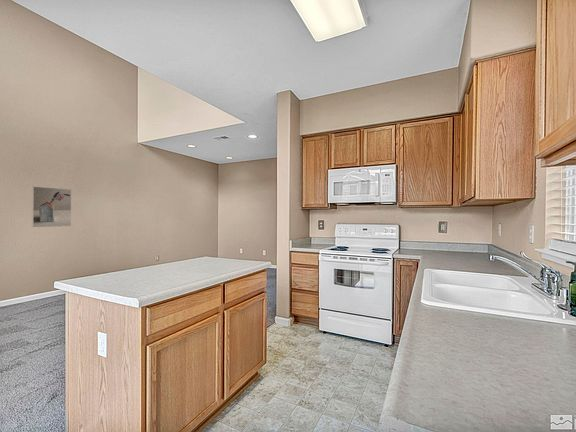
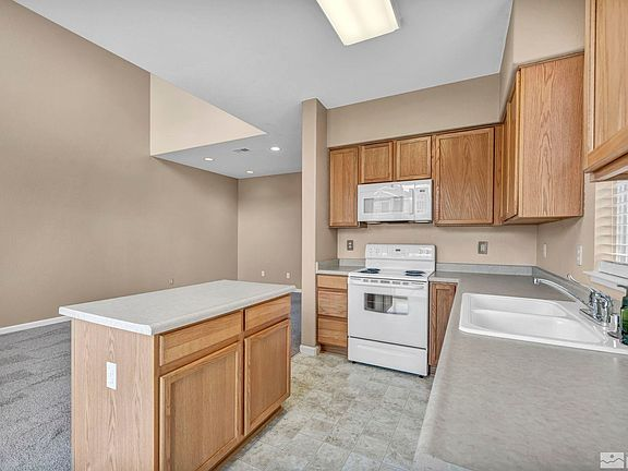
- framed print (52, 207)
